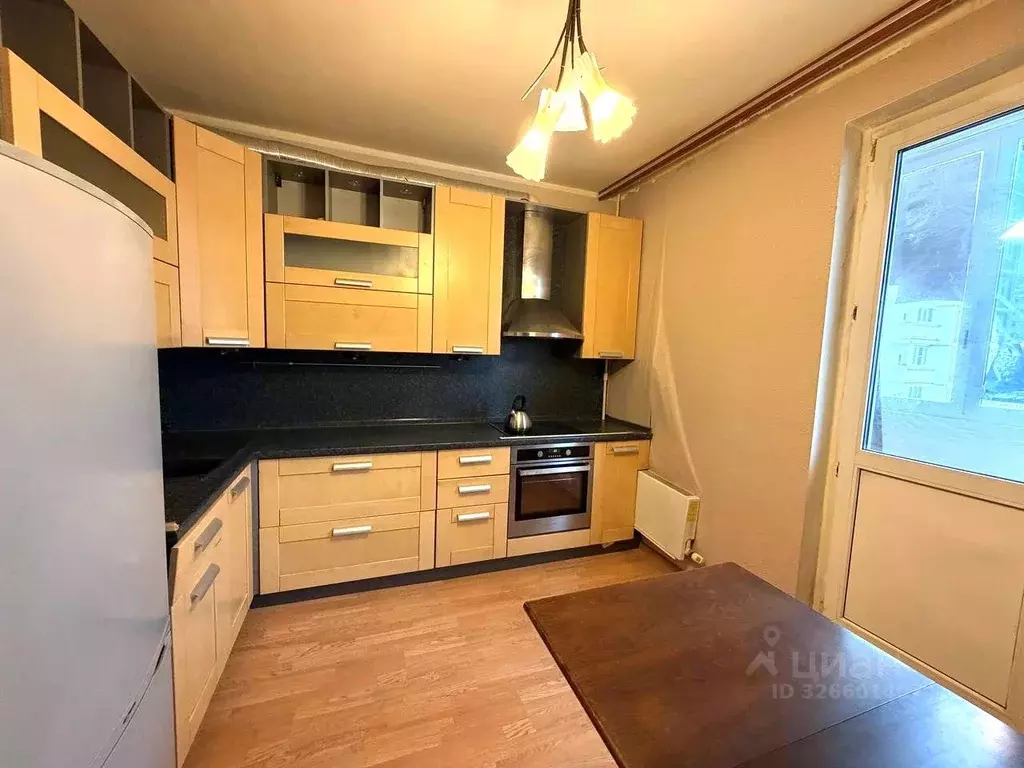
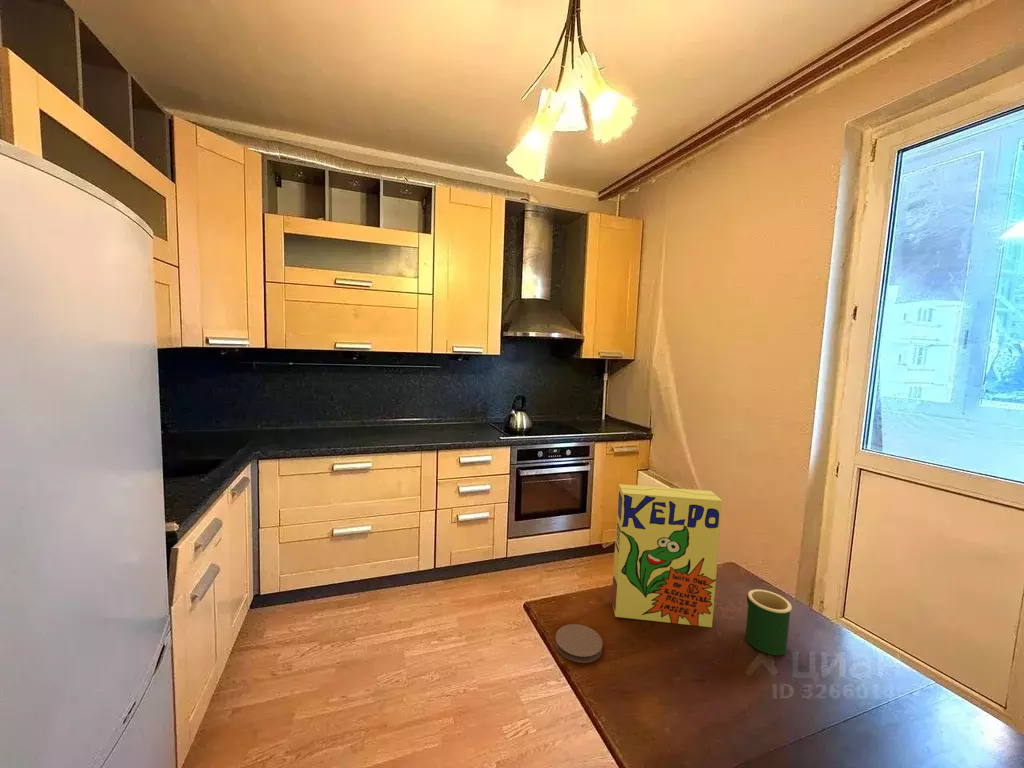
+ mug (762, 615)
+ cereal box (663, 553)
+ coaster (578, 642)
